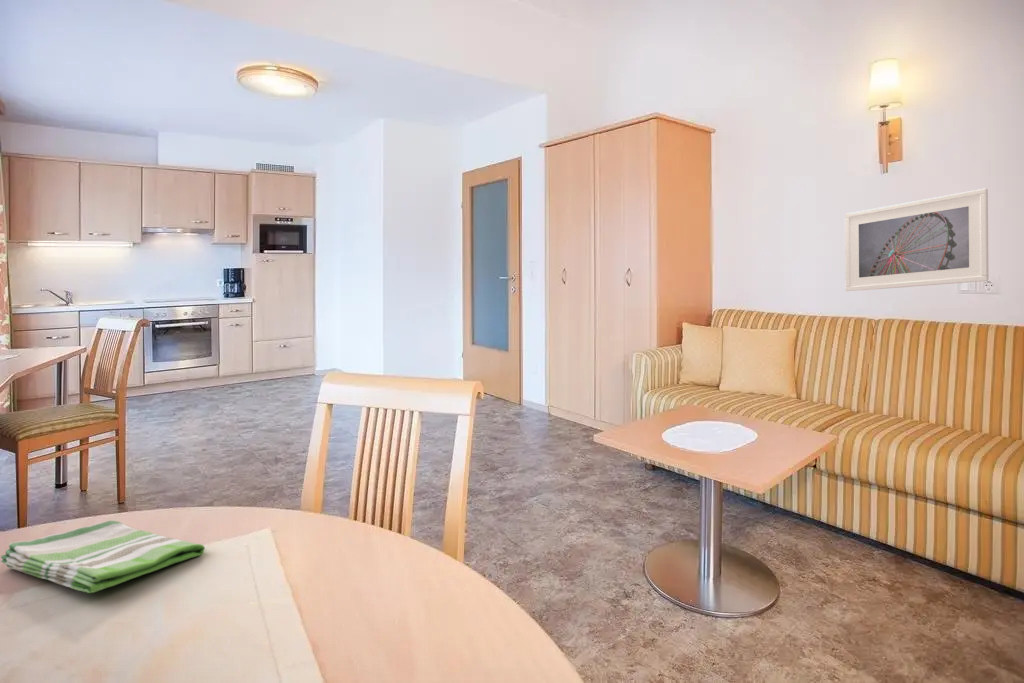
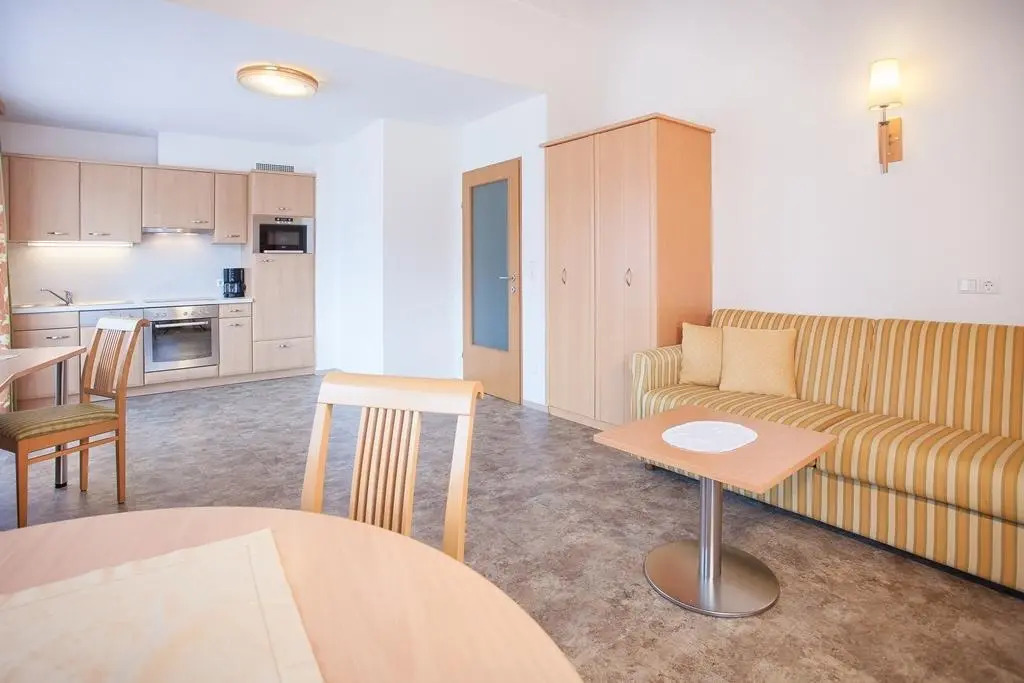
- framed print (910, 244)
- dish towel (106, 549)
